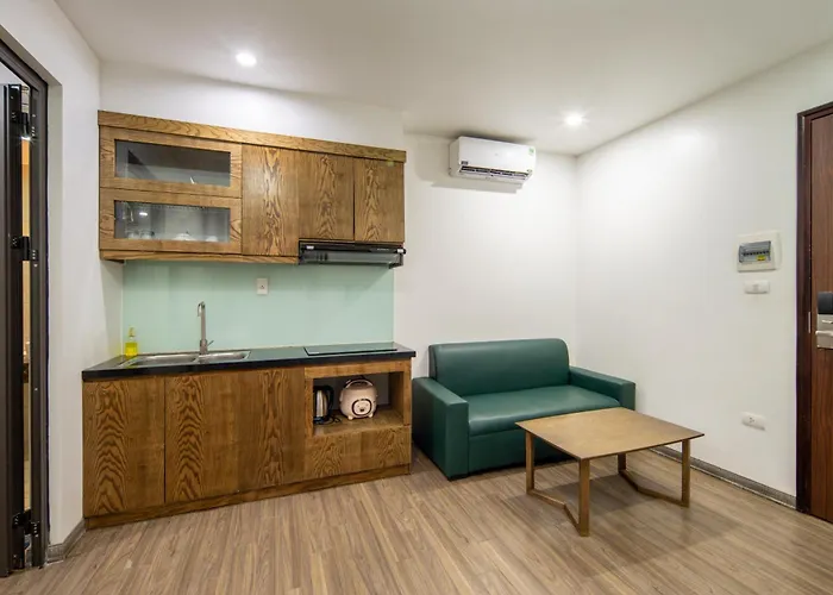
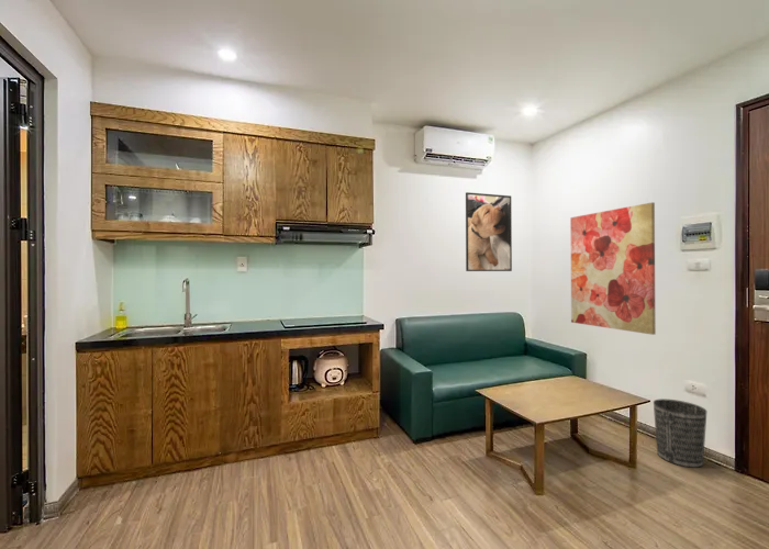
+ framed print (489, 233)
+ wall art (608, 269)
+ wastebasket (679, 432)
